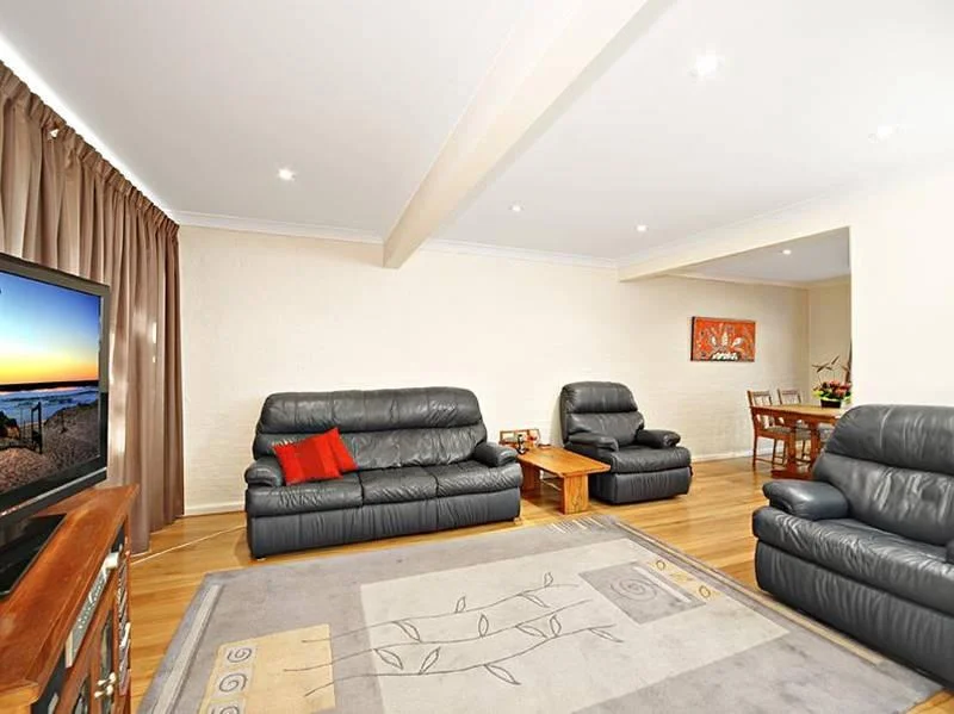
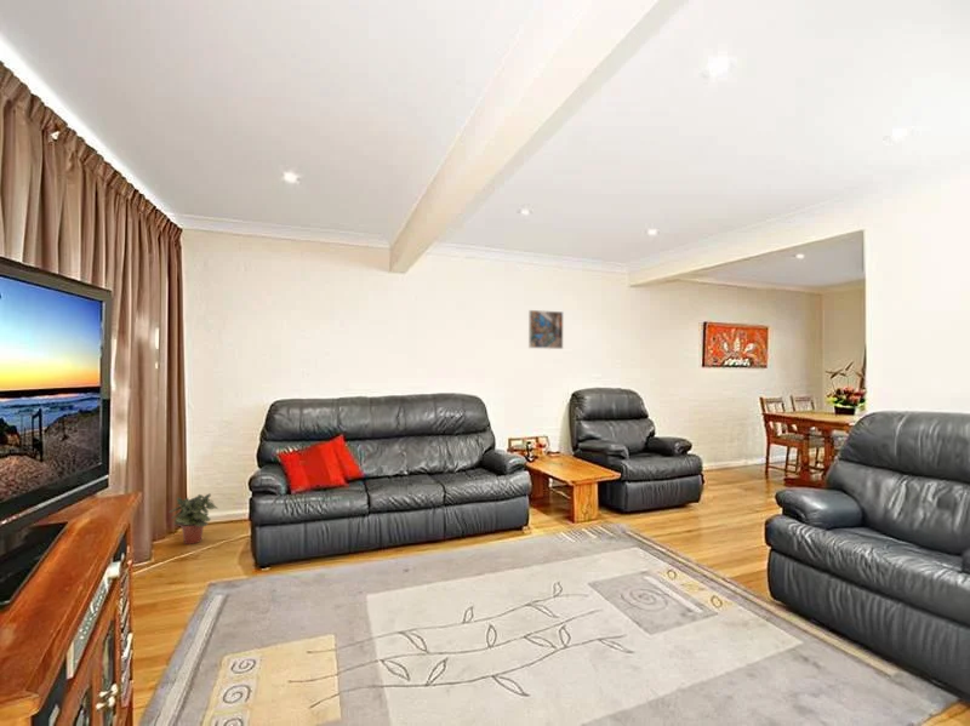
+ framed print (546, 330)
+ potted plant (193, 518)
